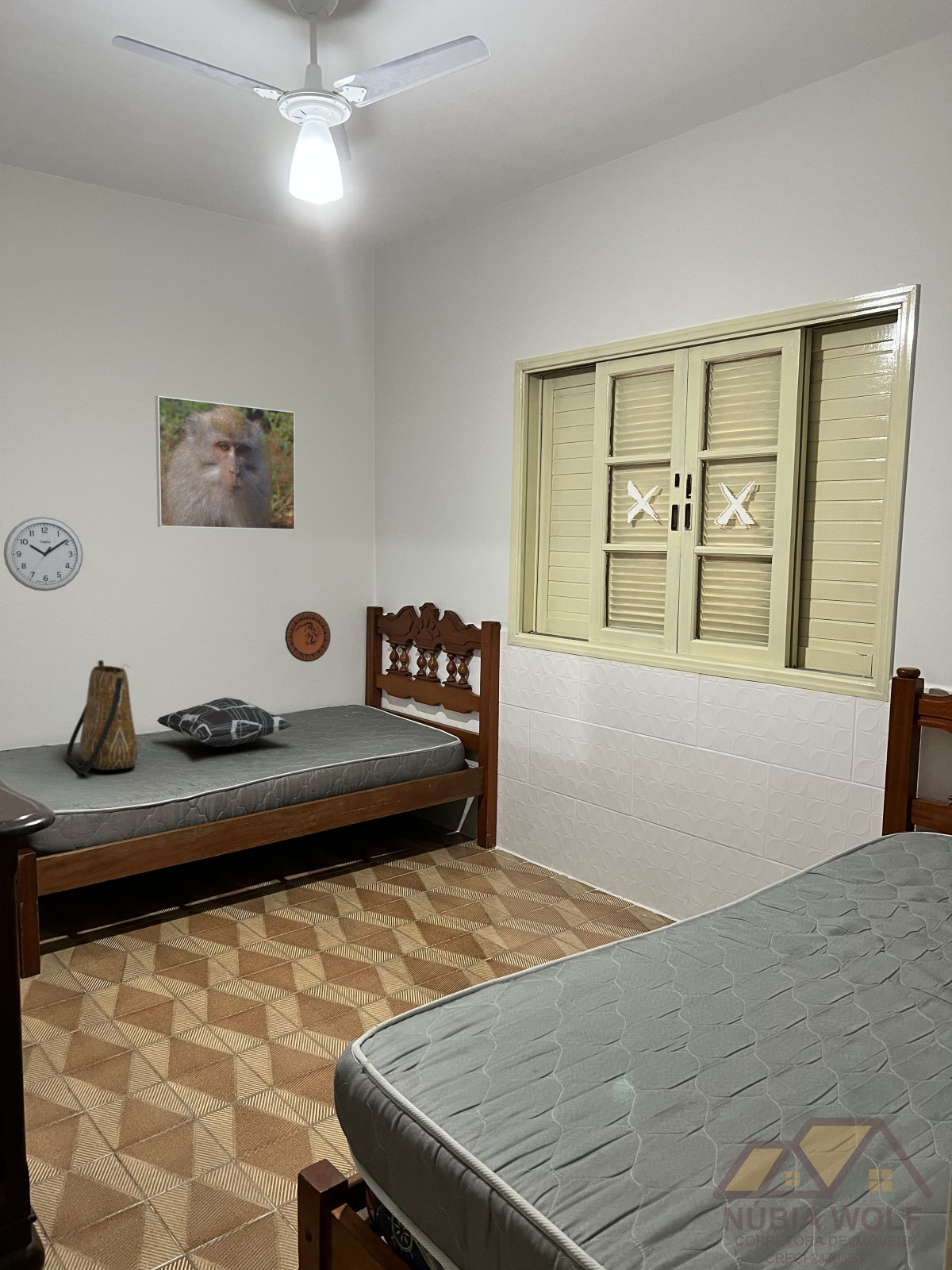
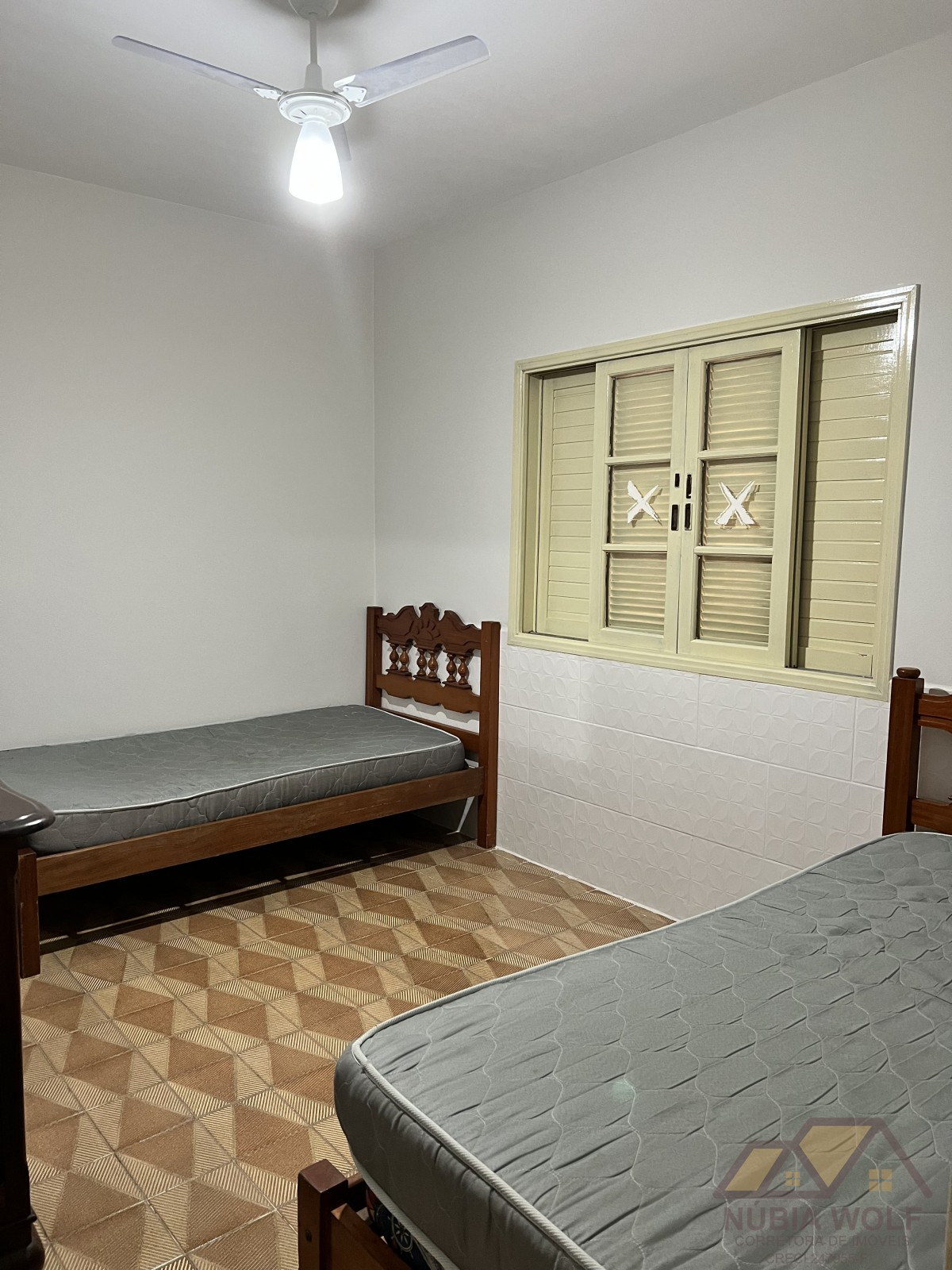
- decorative pillow (226, 722)
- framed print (228, 467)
- decorative plate (307, 636)
- wall clock (44, 554)
- tote bag (103, 715)
